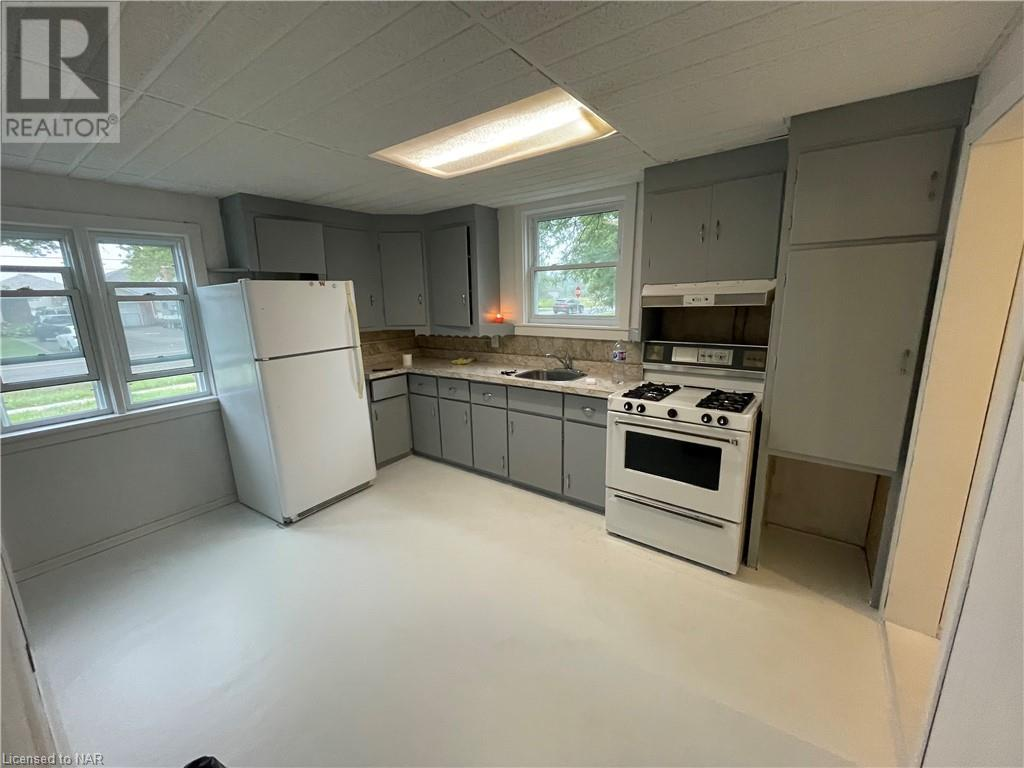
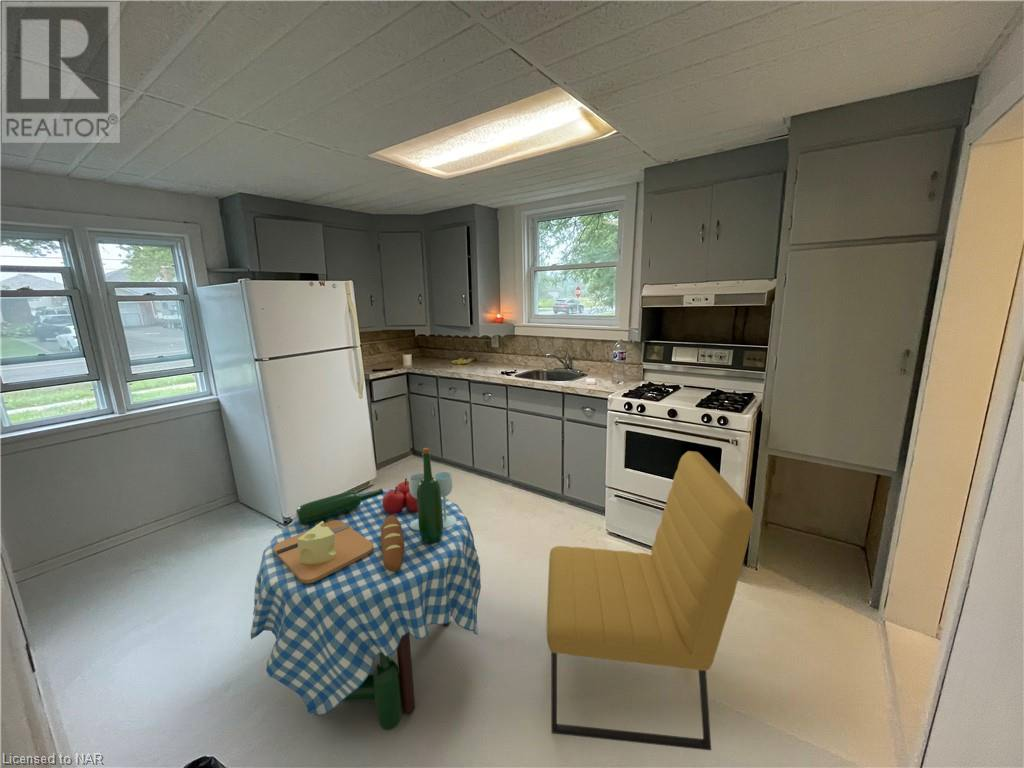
+ dining table (373, 556)
+ chair (629, 583)
